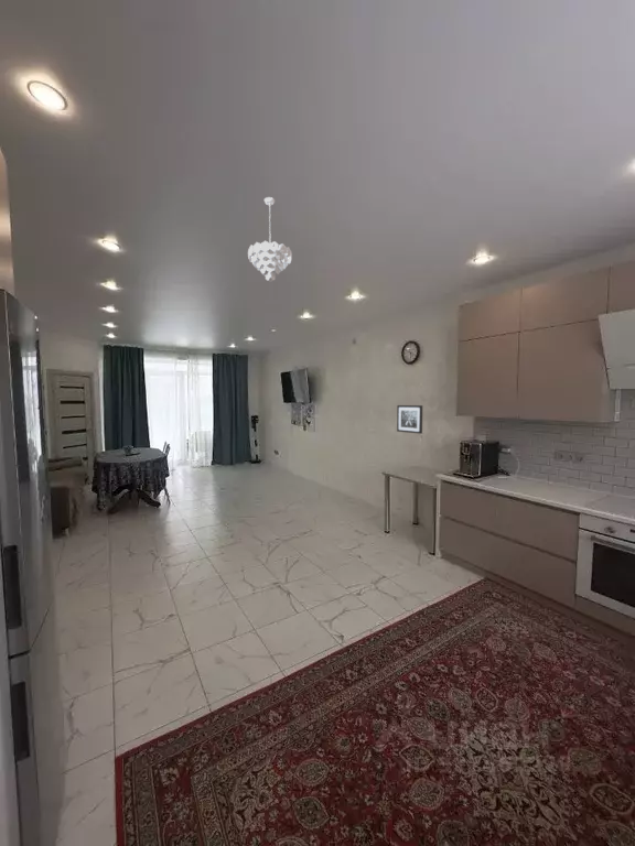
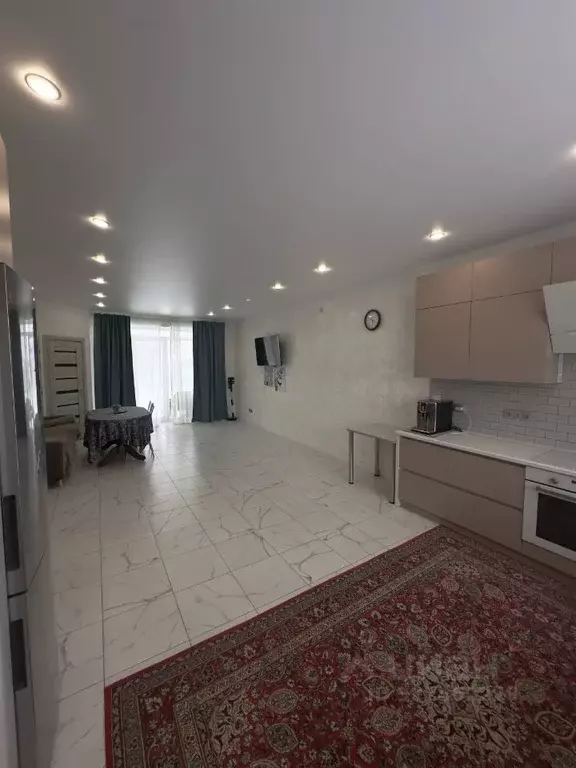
- pendant light (269, 240)
- wall art (409, 419)
